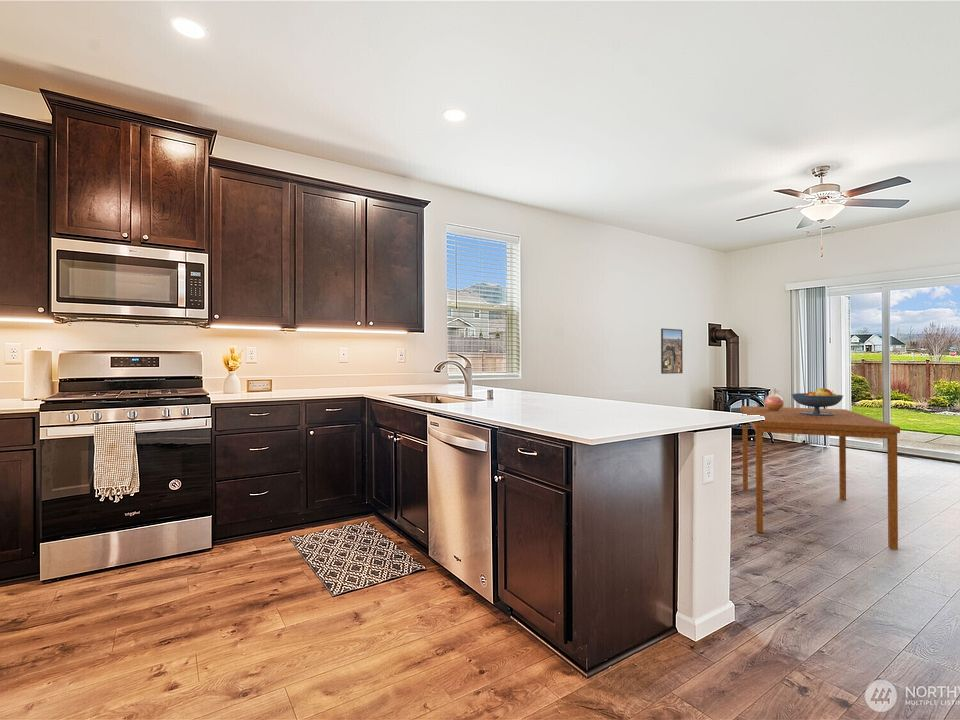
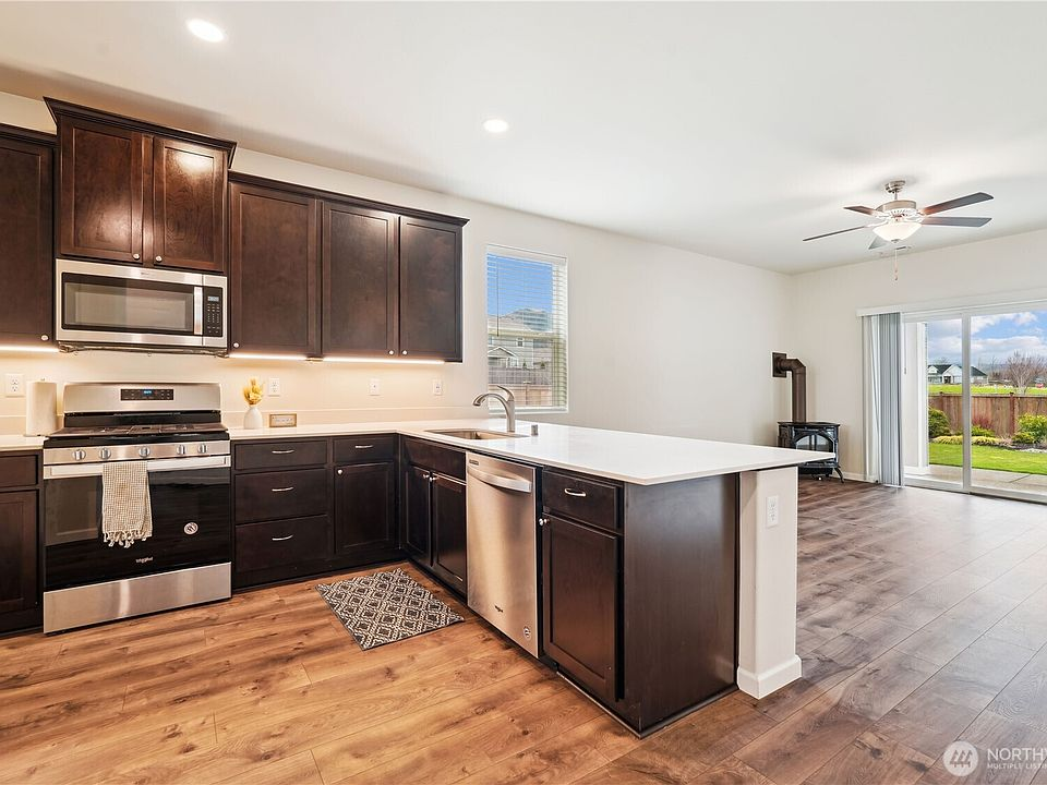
- dining table (806, 434)
- fruit bowl (816, 400)
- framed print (672, 351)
- vase (773, 399)
